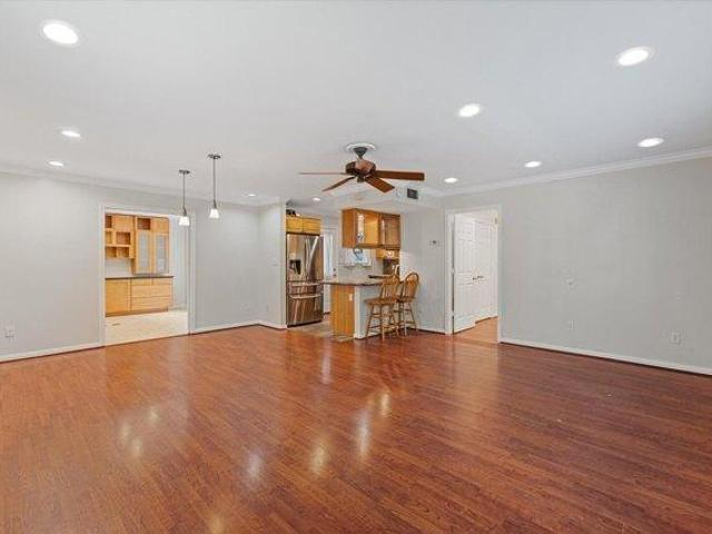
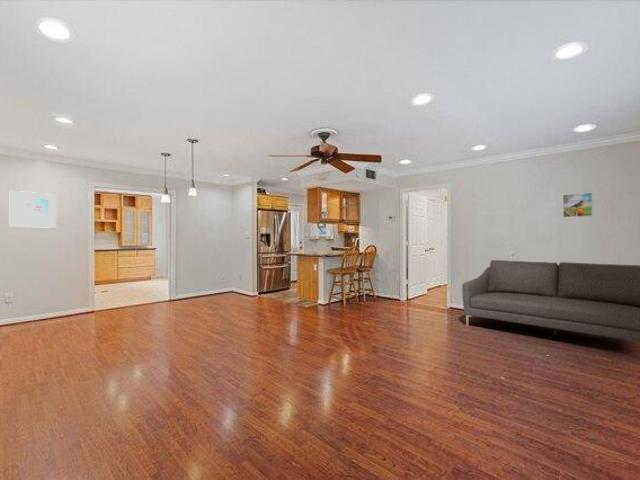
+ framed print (33, 209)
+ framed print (577, 205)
+ sofa (556, 298)
